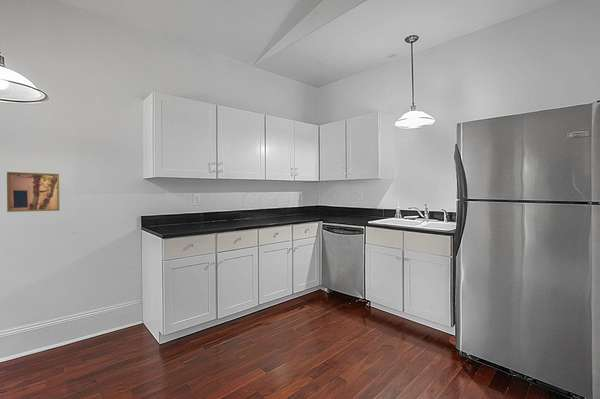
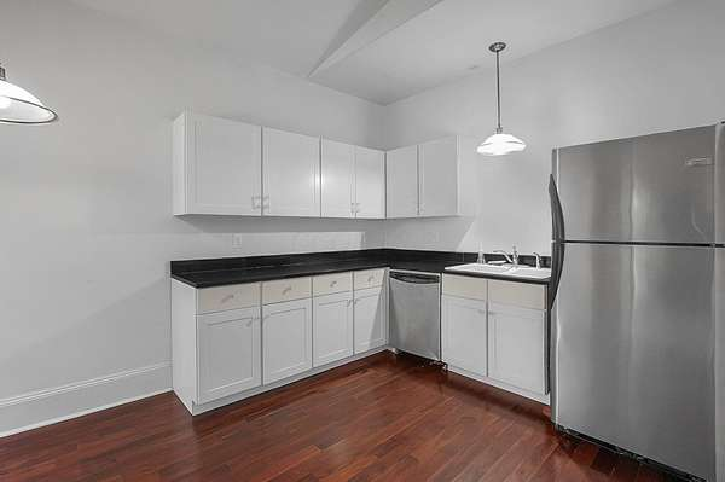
- wall art (34, 192)
